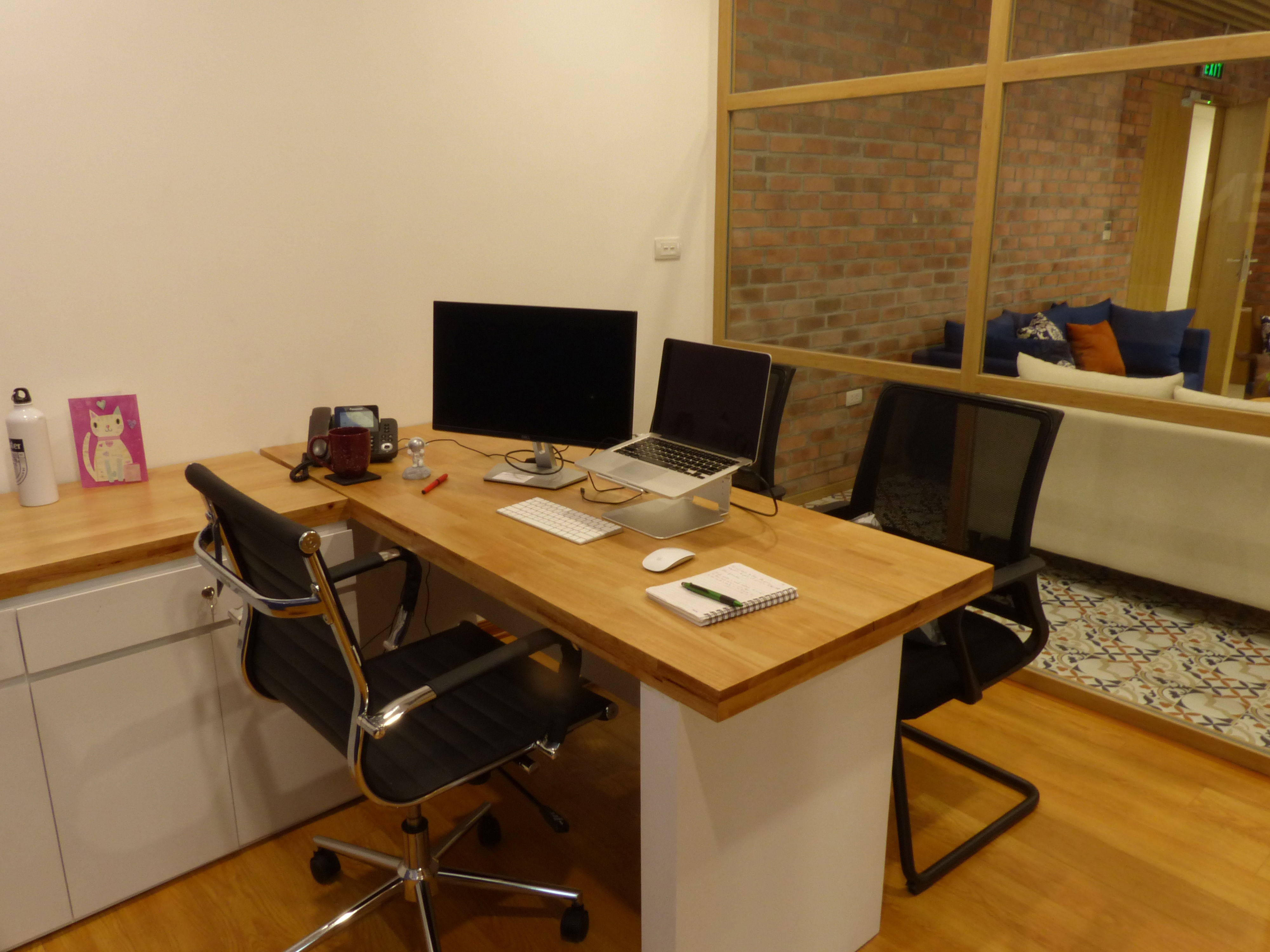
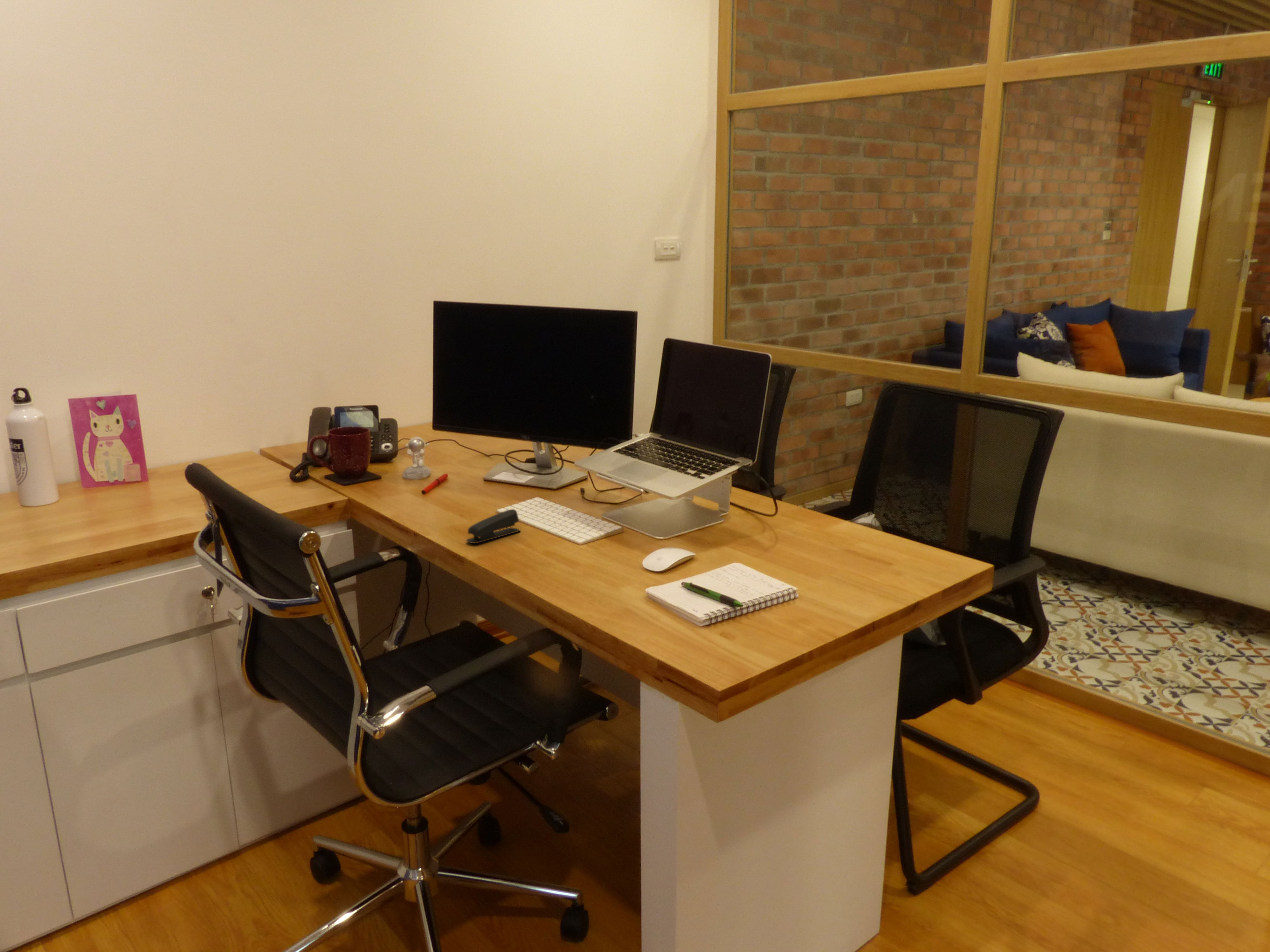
+ stapler (493, 526)
